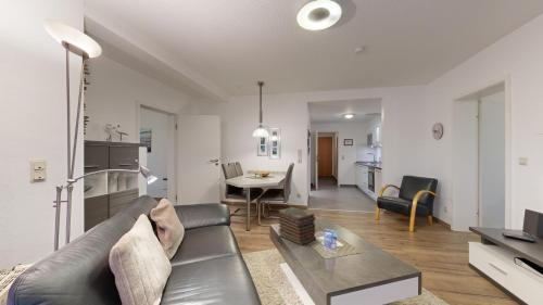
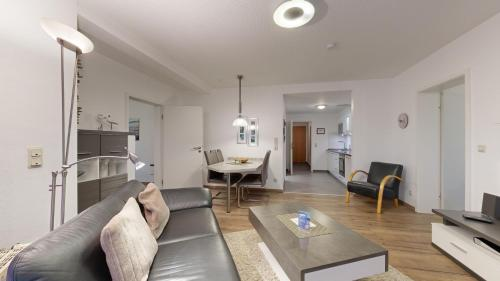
- book stack (295, 225)
